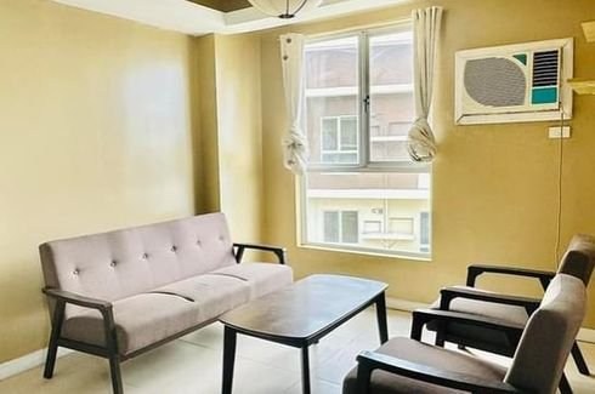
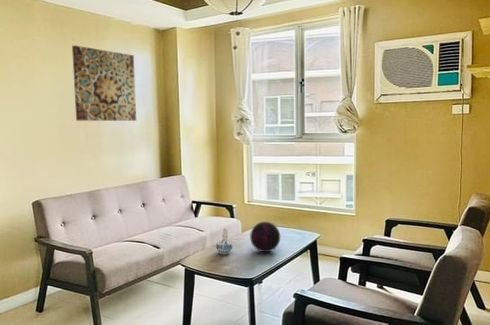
+ ceramic pitcher (224, 239)
+ decorative orb (265, 236)
+ wall art (106, 86)
